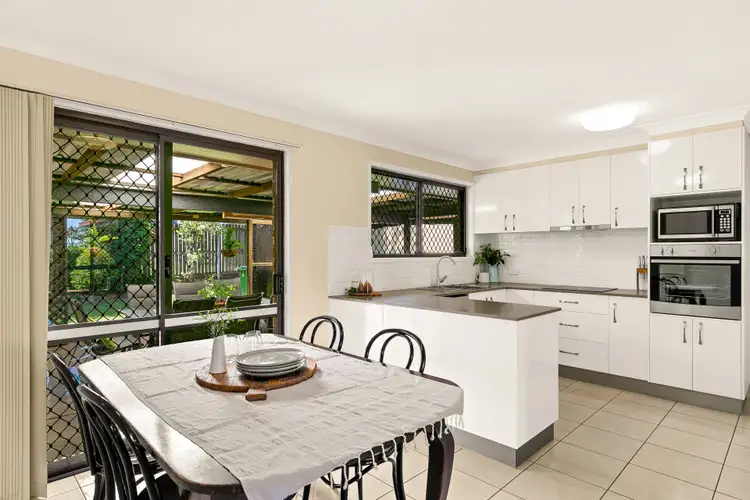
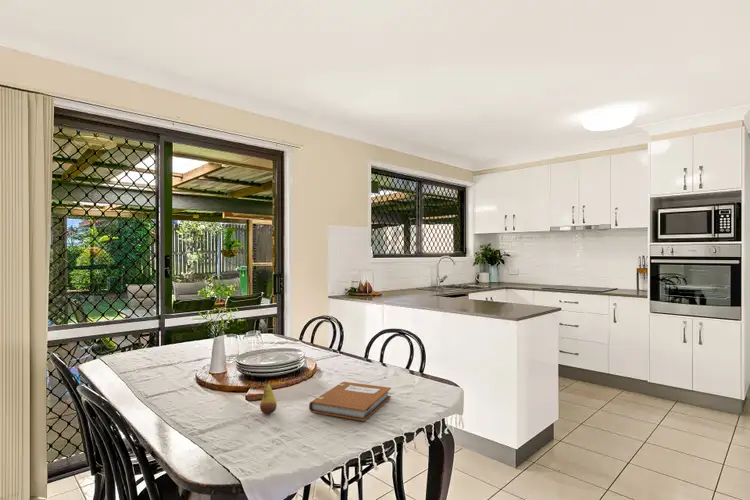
+ notebook (352, 398)
+ fruit (268, 394)
